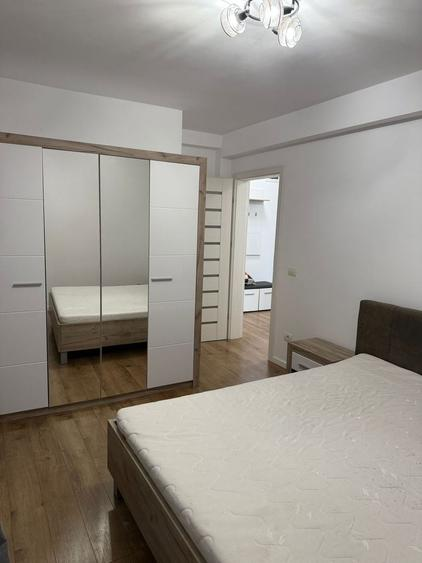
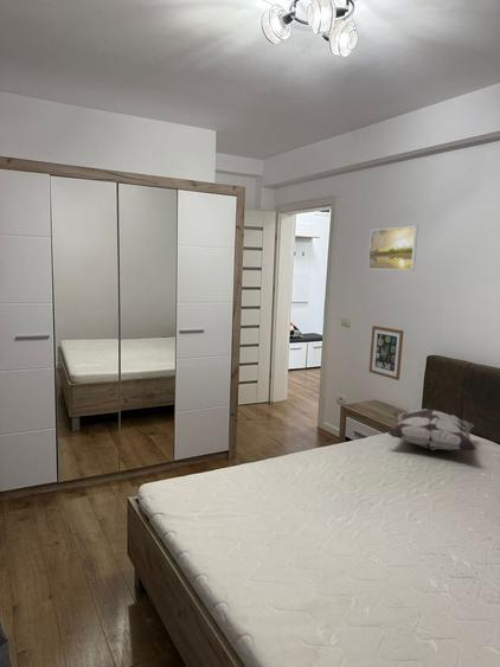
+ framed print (391, 249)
+ wall art (385, 352)
+ decorative pillow (430, 428)
